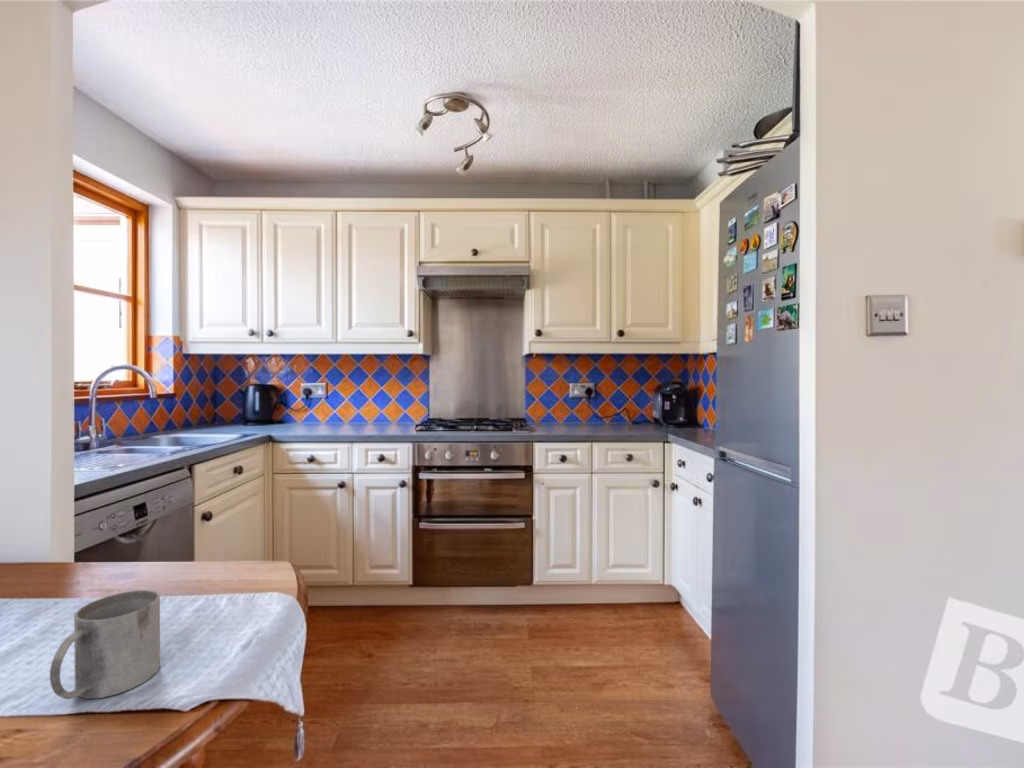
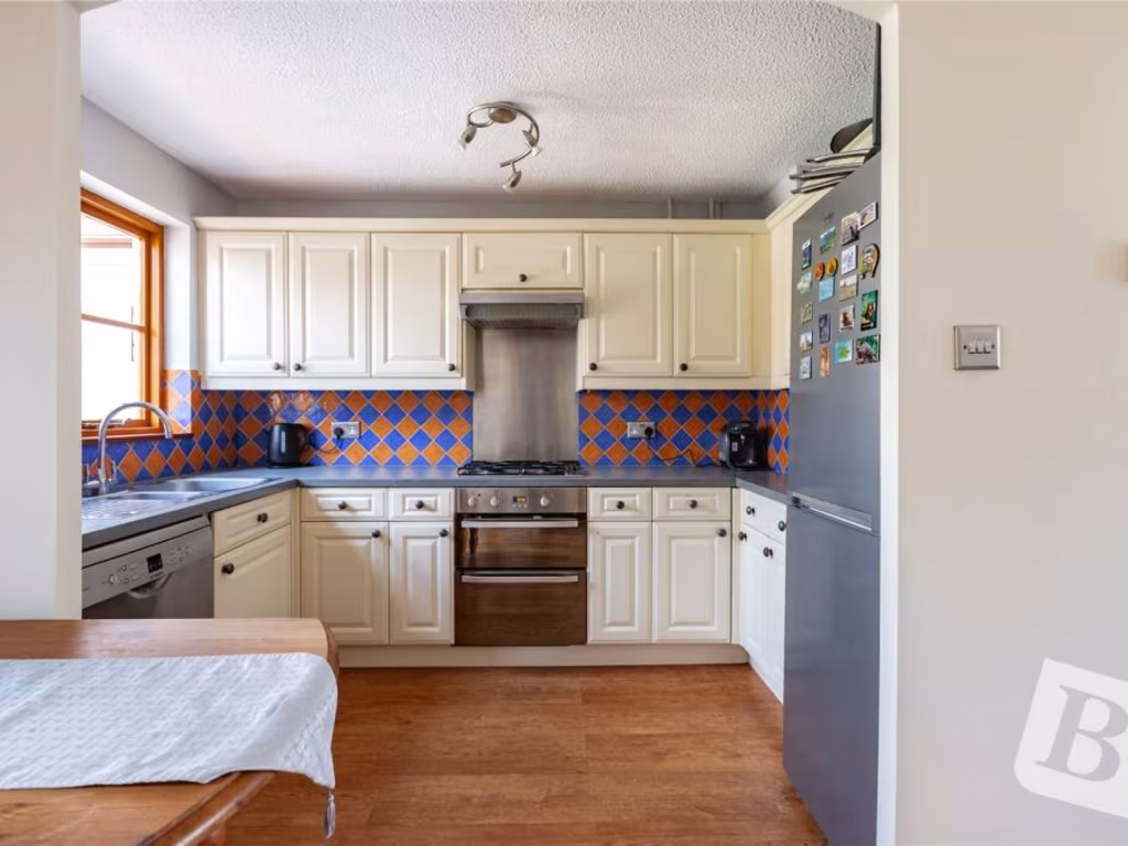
- mug (105, 648)
